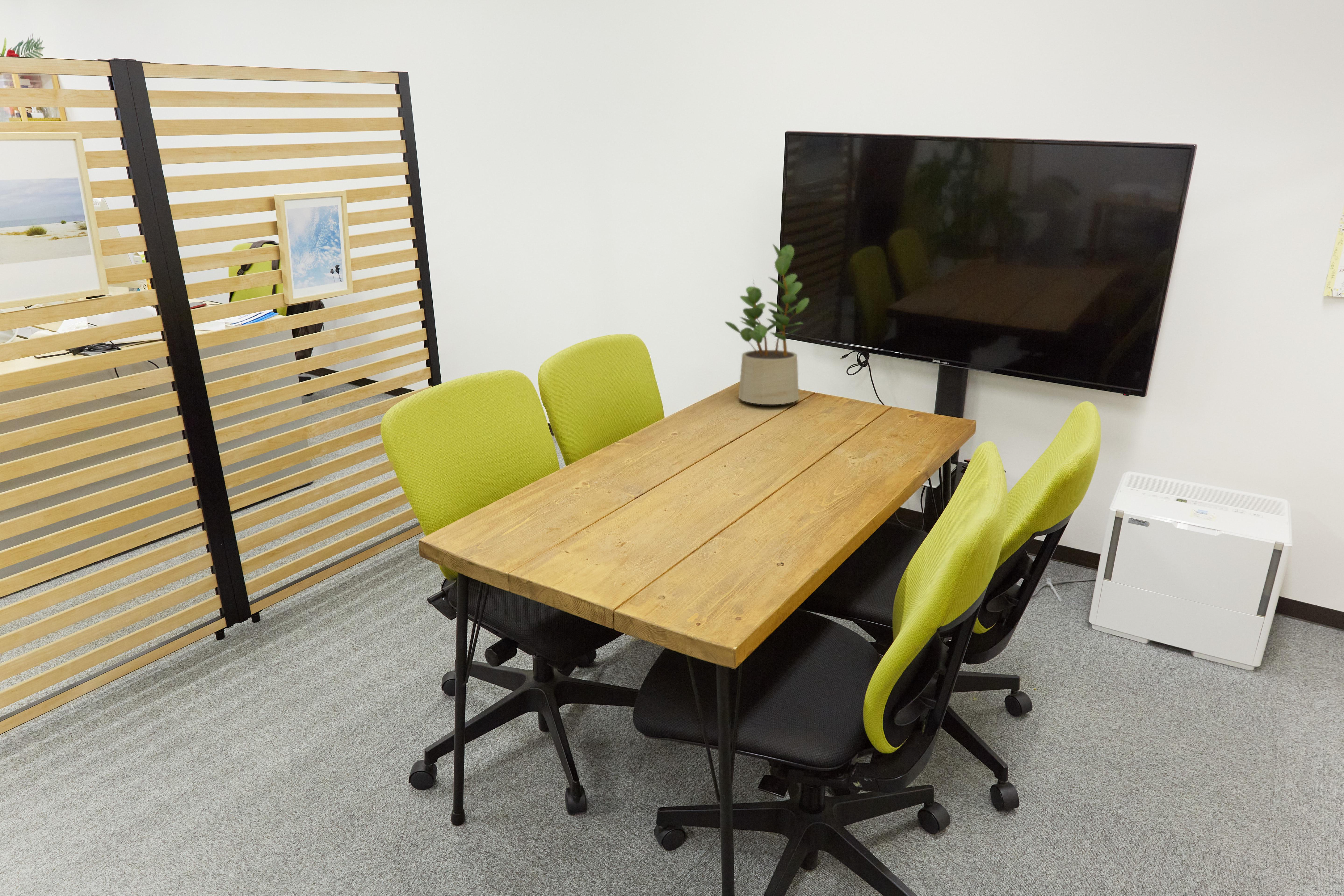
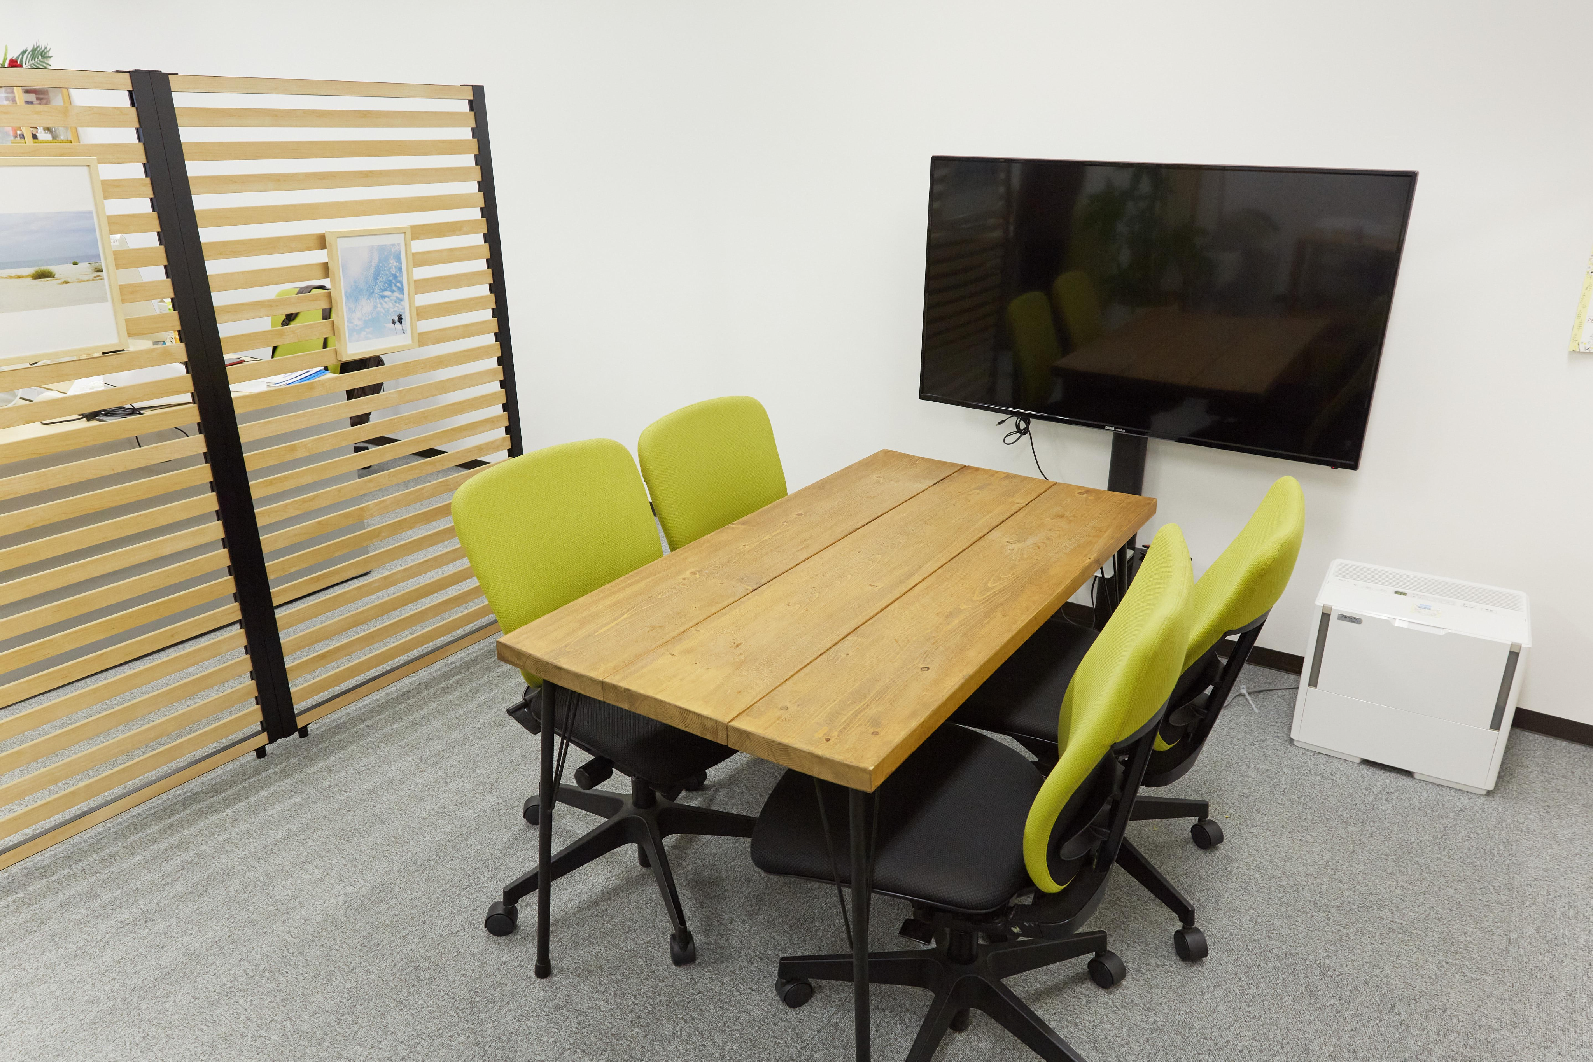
- potted plant (762, 324)
